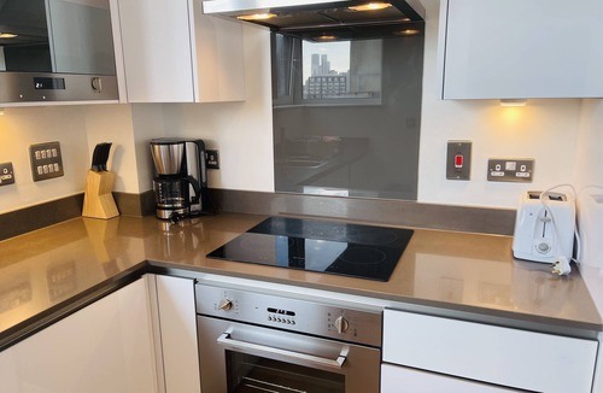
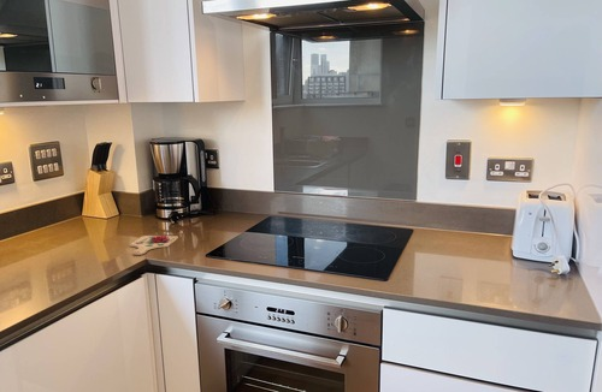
+ cutting board (149, 242)
